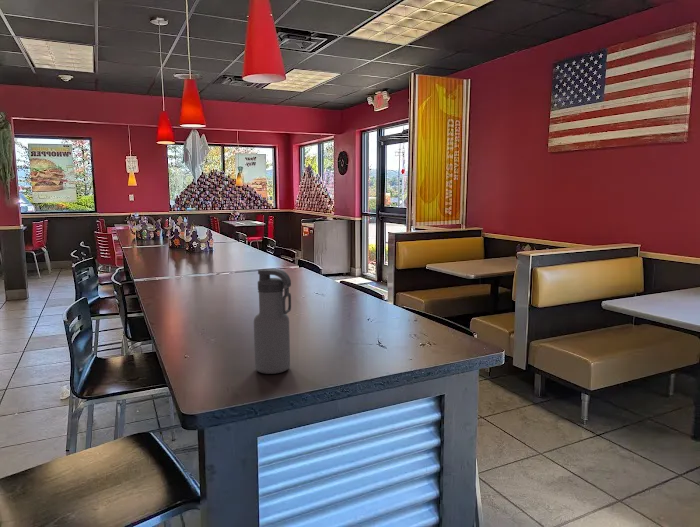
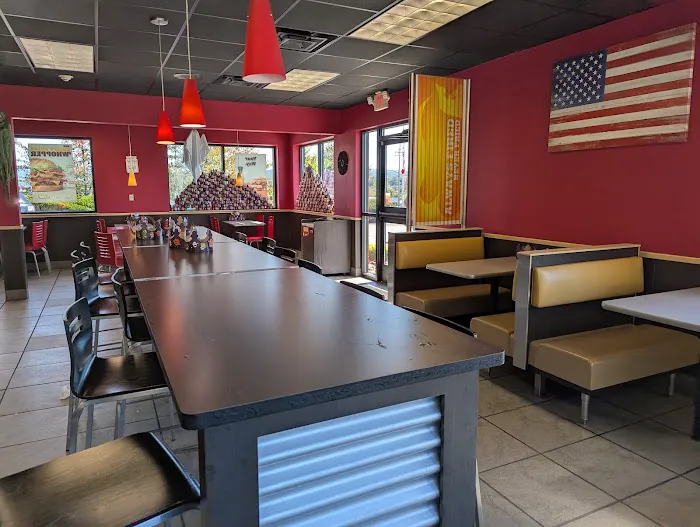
- water bottle (272, 319)
